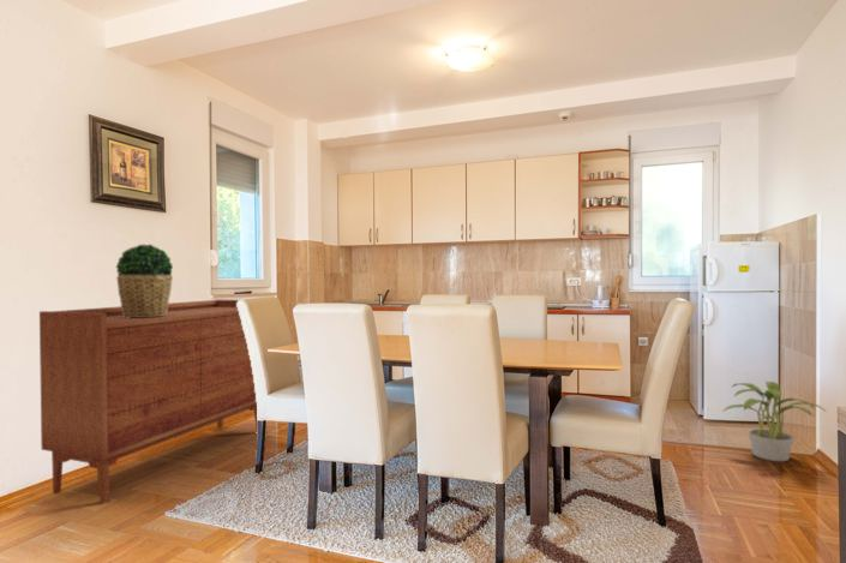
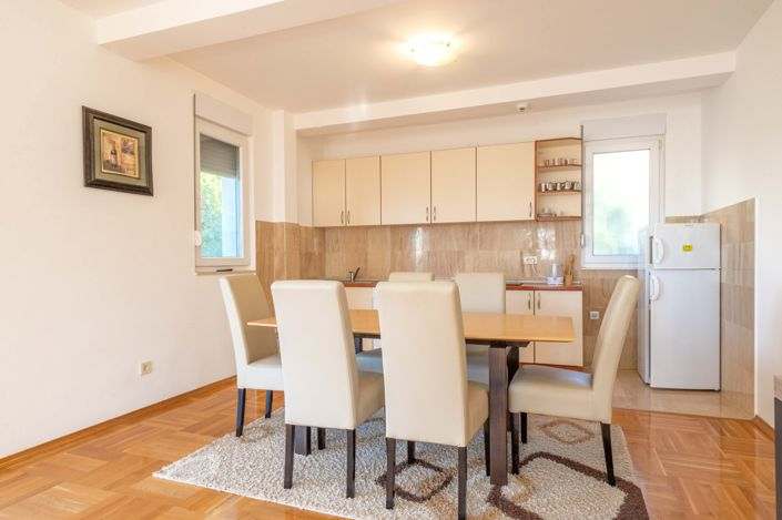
- potted plant (144, 280)
- sideboard (173, 381)
- potted plant (772, 421)
